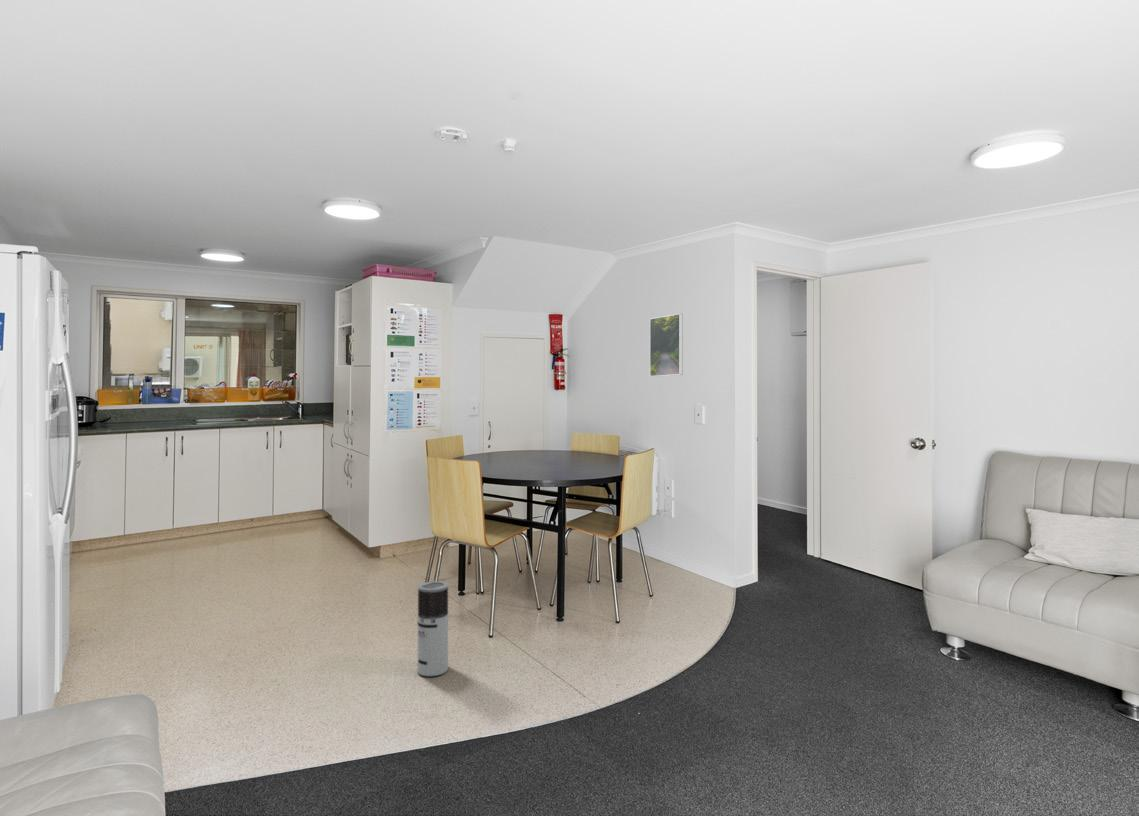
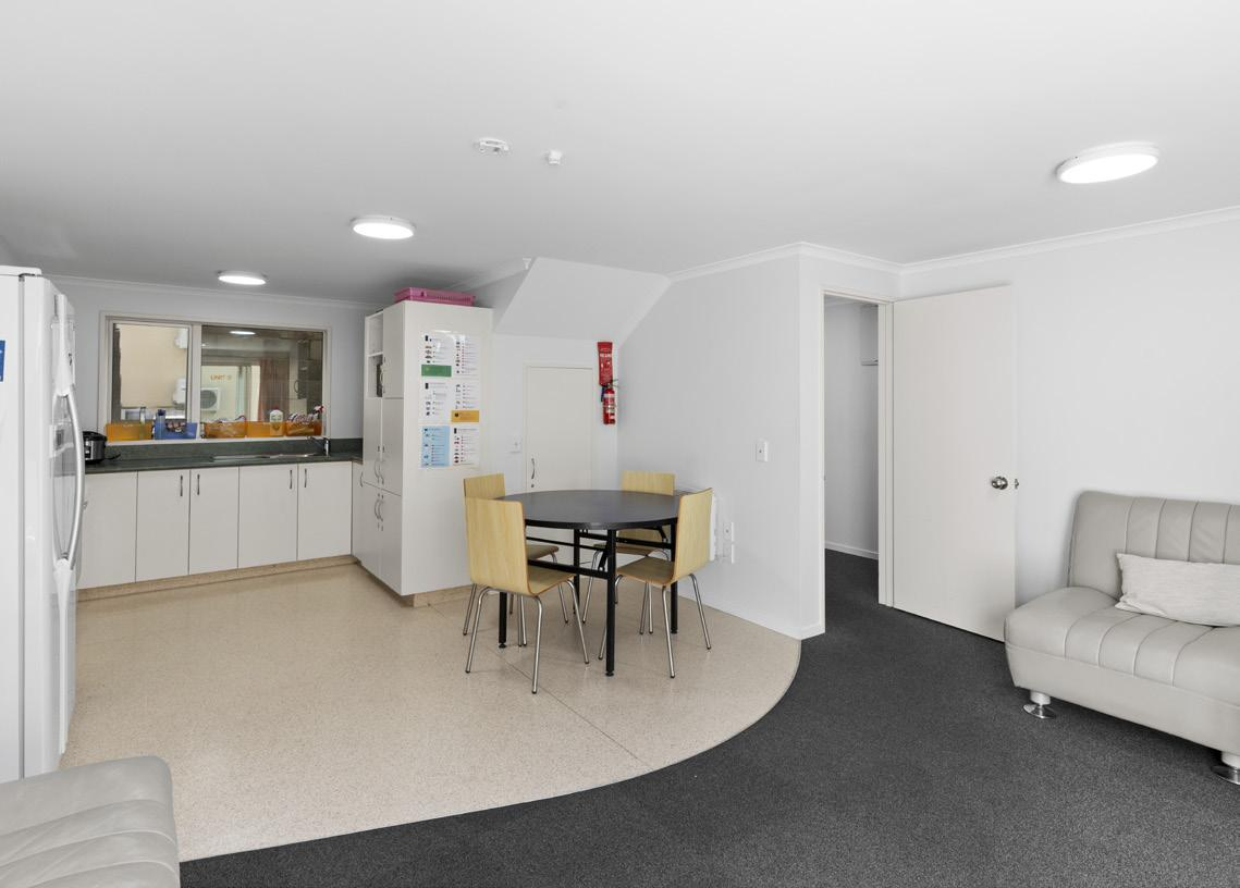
- air purifier (432, 627)
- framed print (665, 346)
